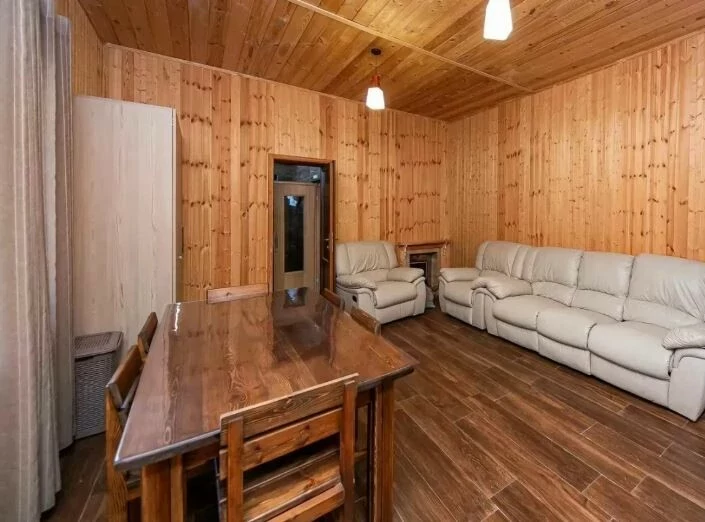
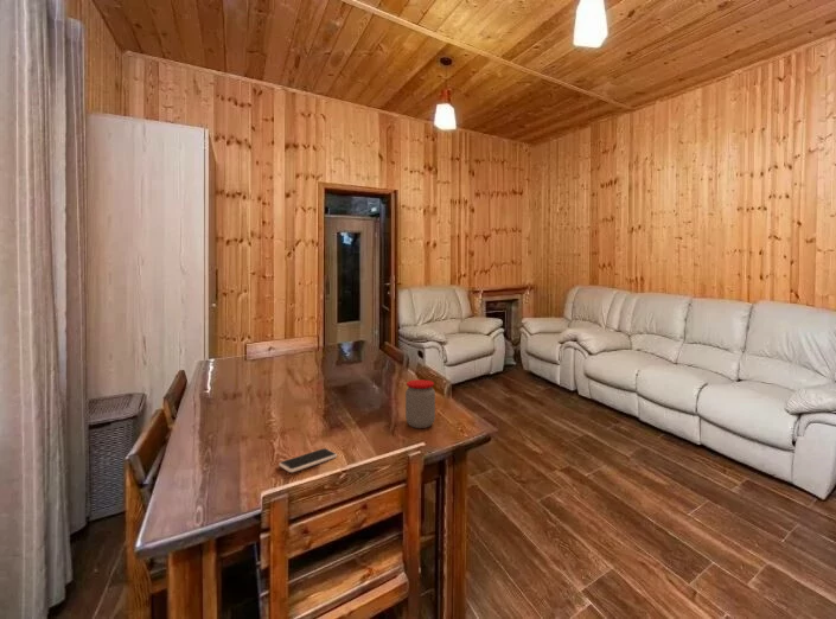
+ jar (420, 403)
+ smartphone (308, 459)
